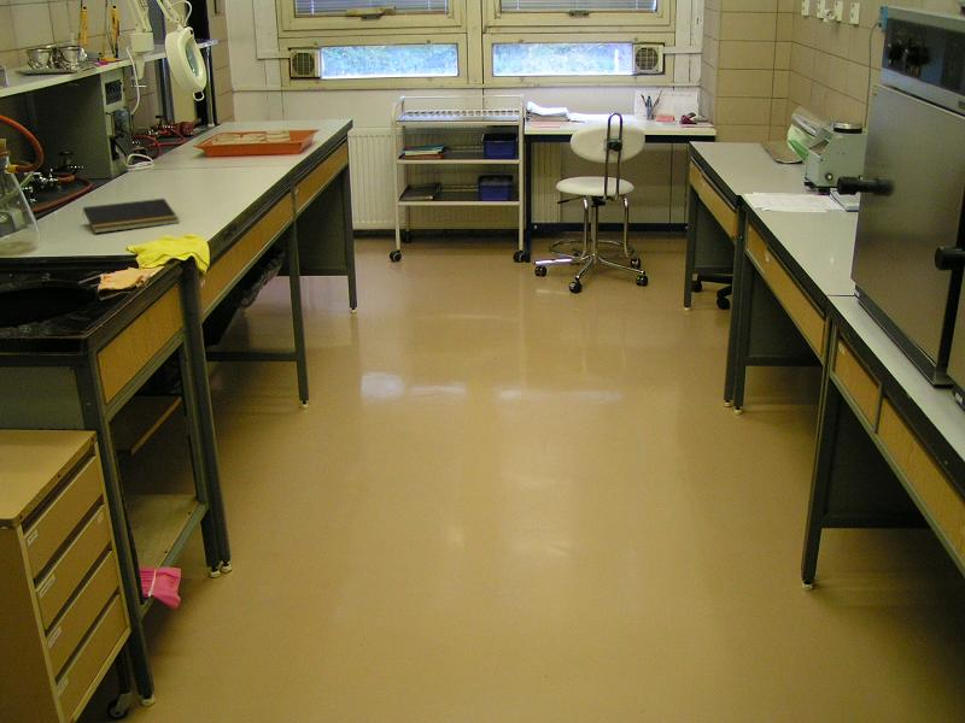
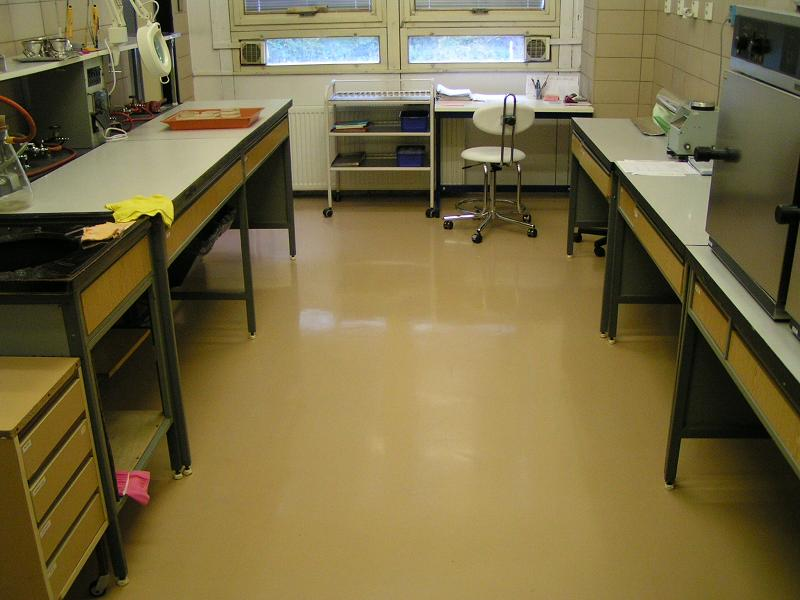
- notepad (130, 214)
